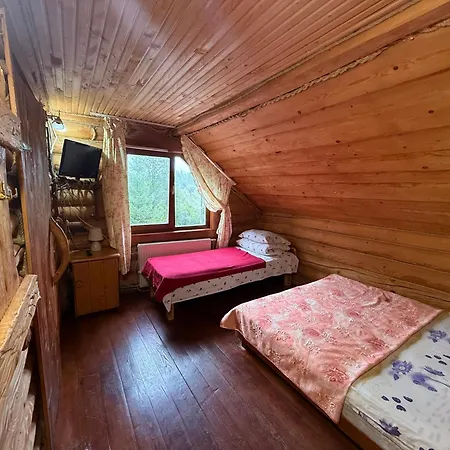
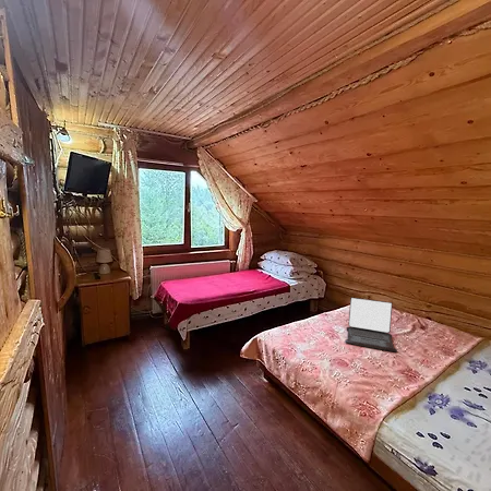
+ laptop (370, 322)
